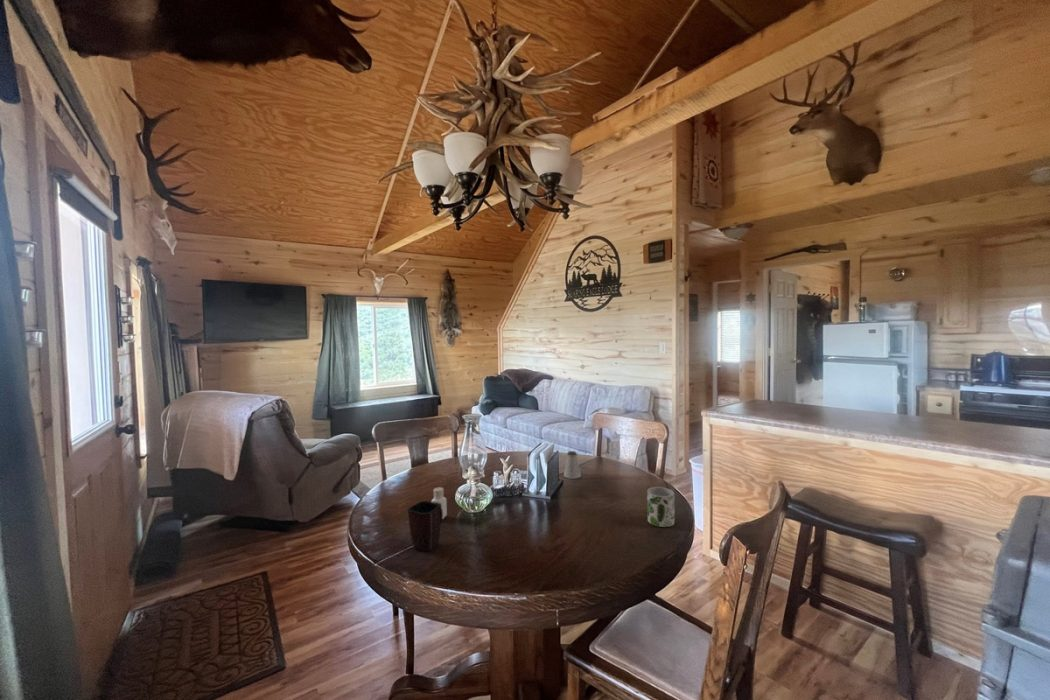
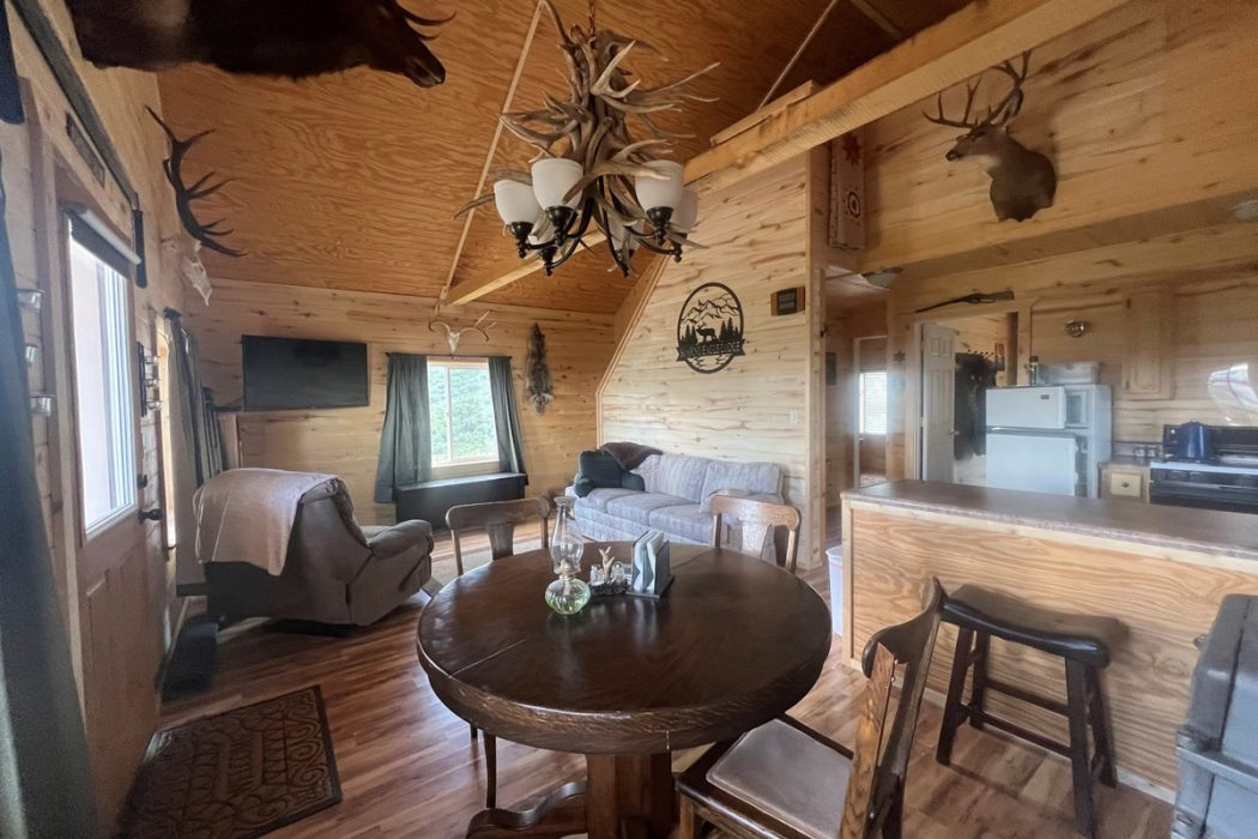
- pepper shaker (439, 503)
- mug (659, 504)
- saltshaker (572, 464)
- mug (426, 524)
